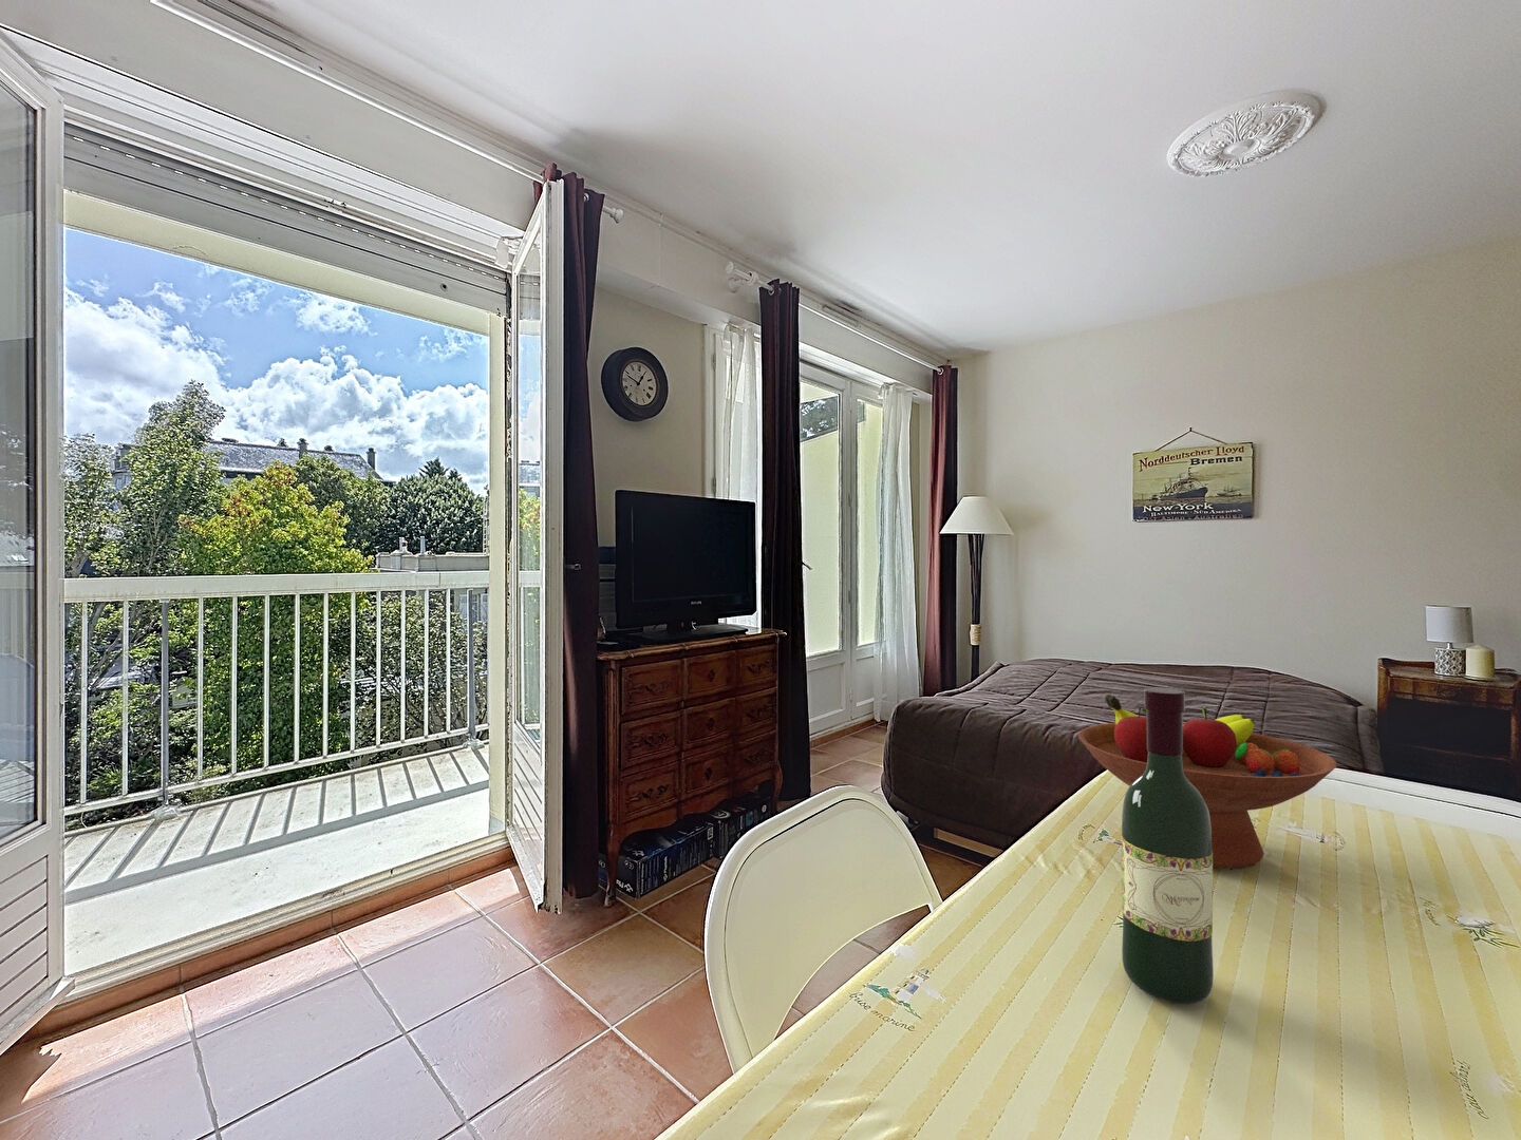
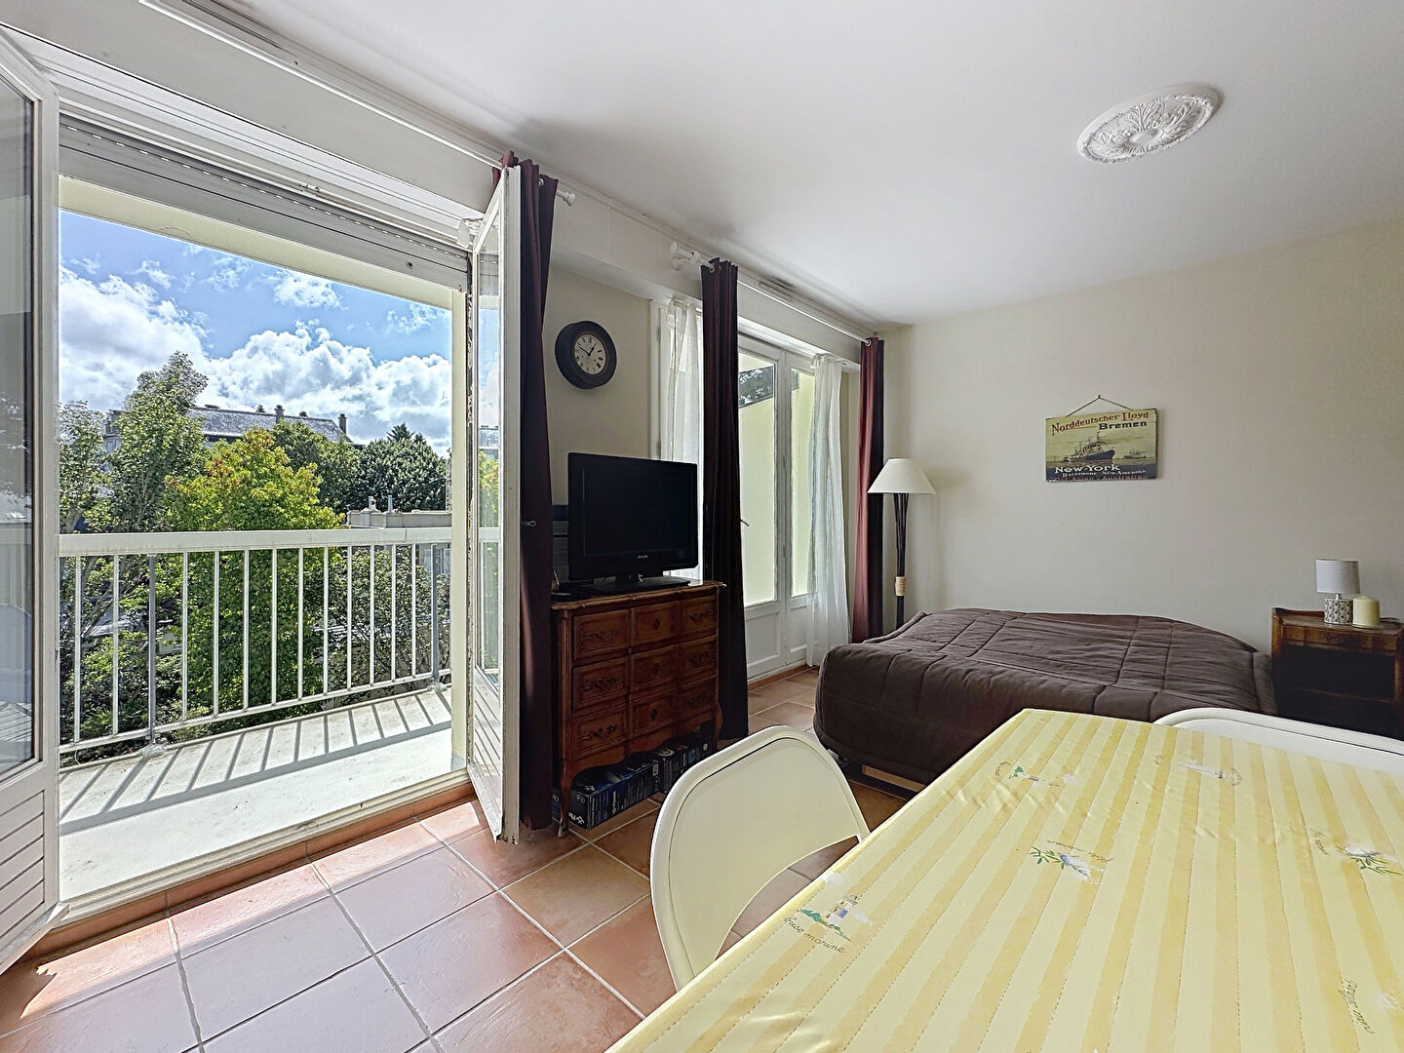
- fruit bowl (1196, 776)
- wine bottle (1165, 837)
